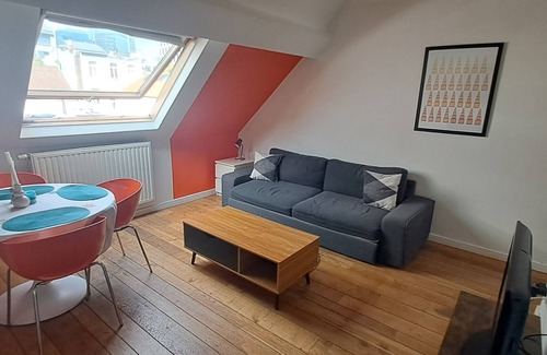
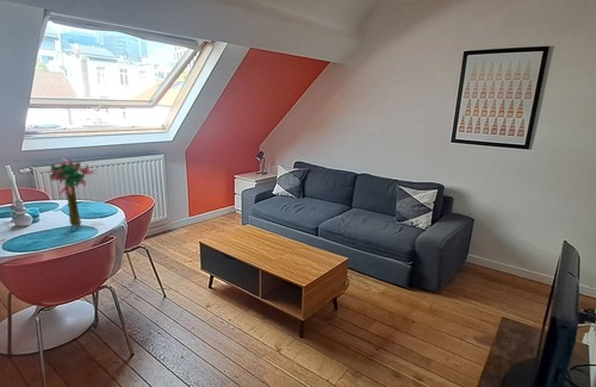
+ flower bouquet (75, 194)
